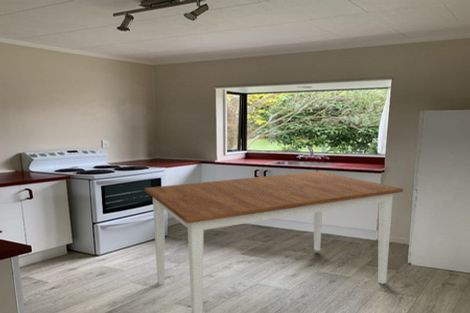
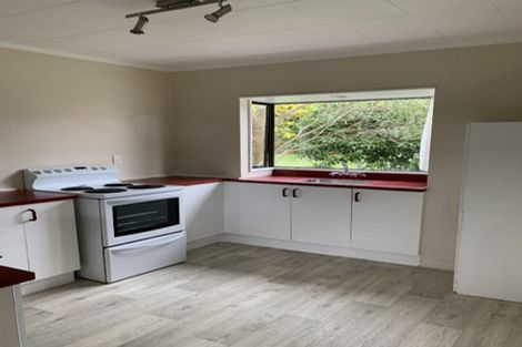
- dining table (269, 219)
